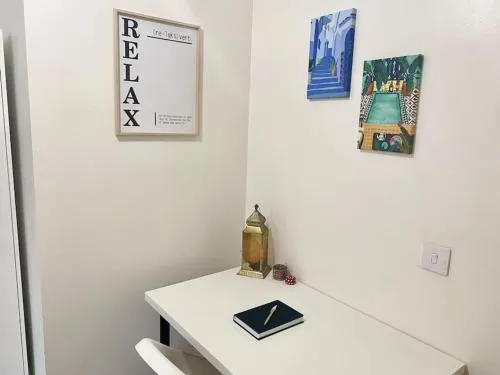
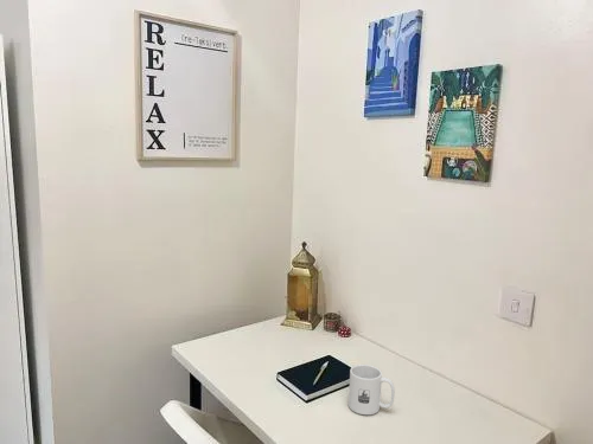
+ mug (371, 390)
